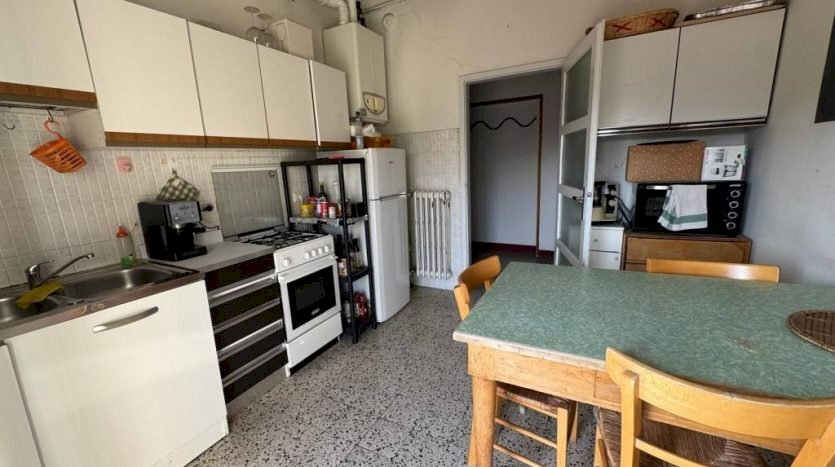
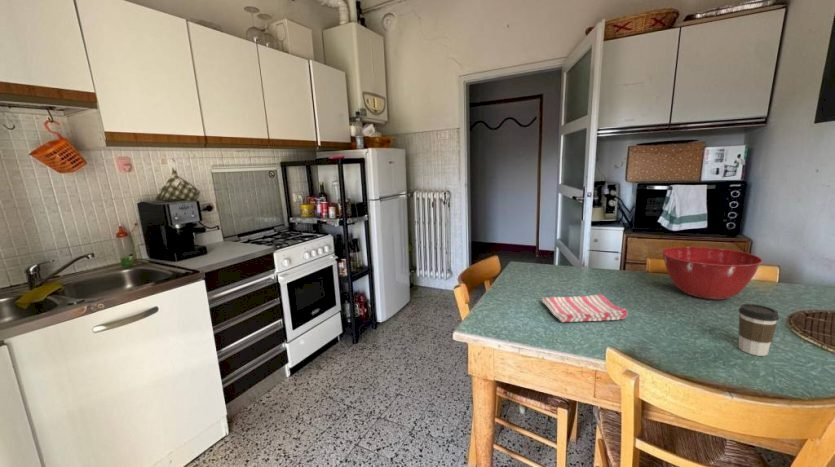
+ coffee cup (755, 329)
+ dish towel (581, 306)
+ mixing bowl (705, 273)
